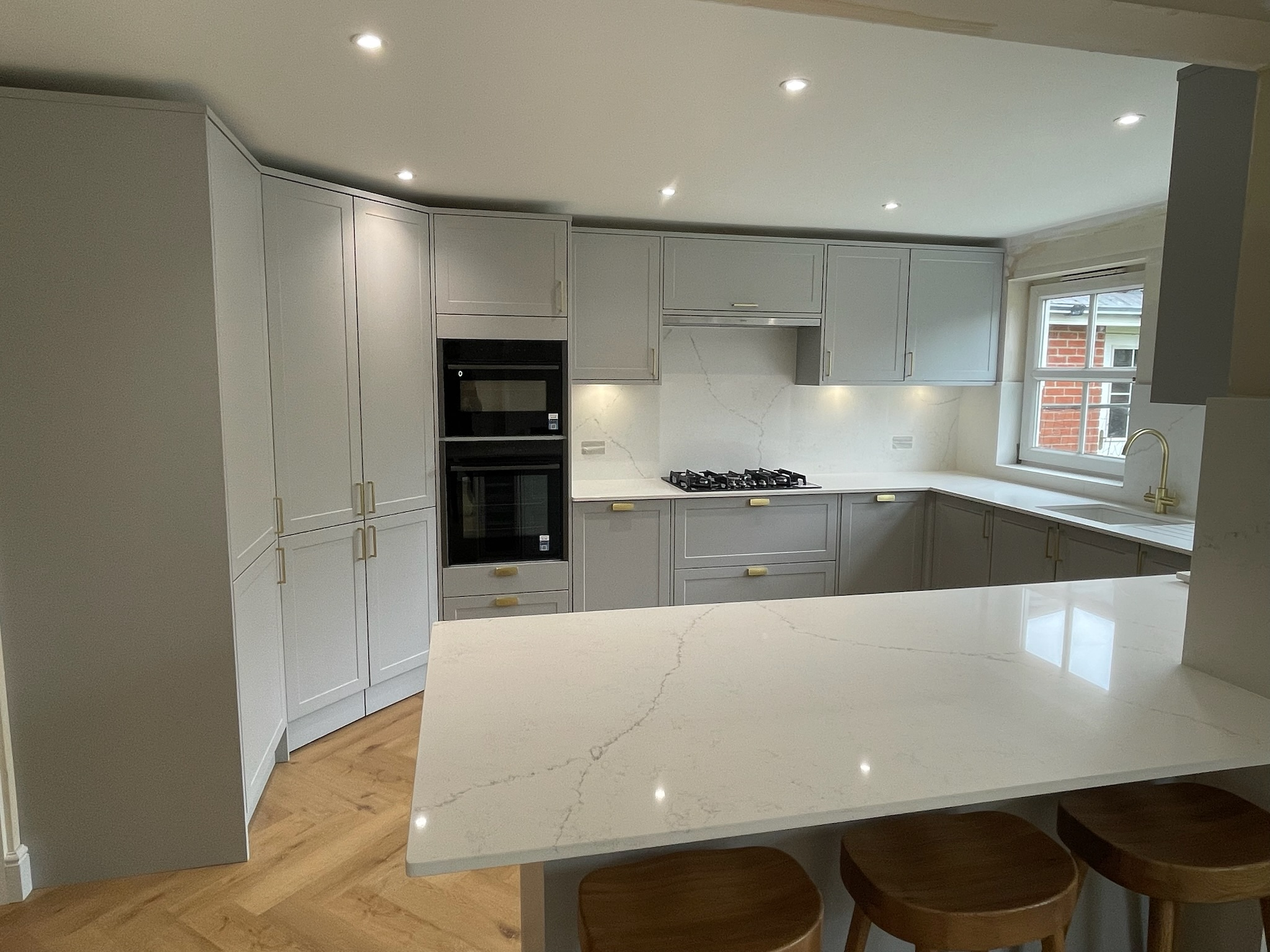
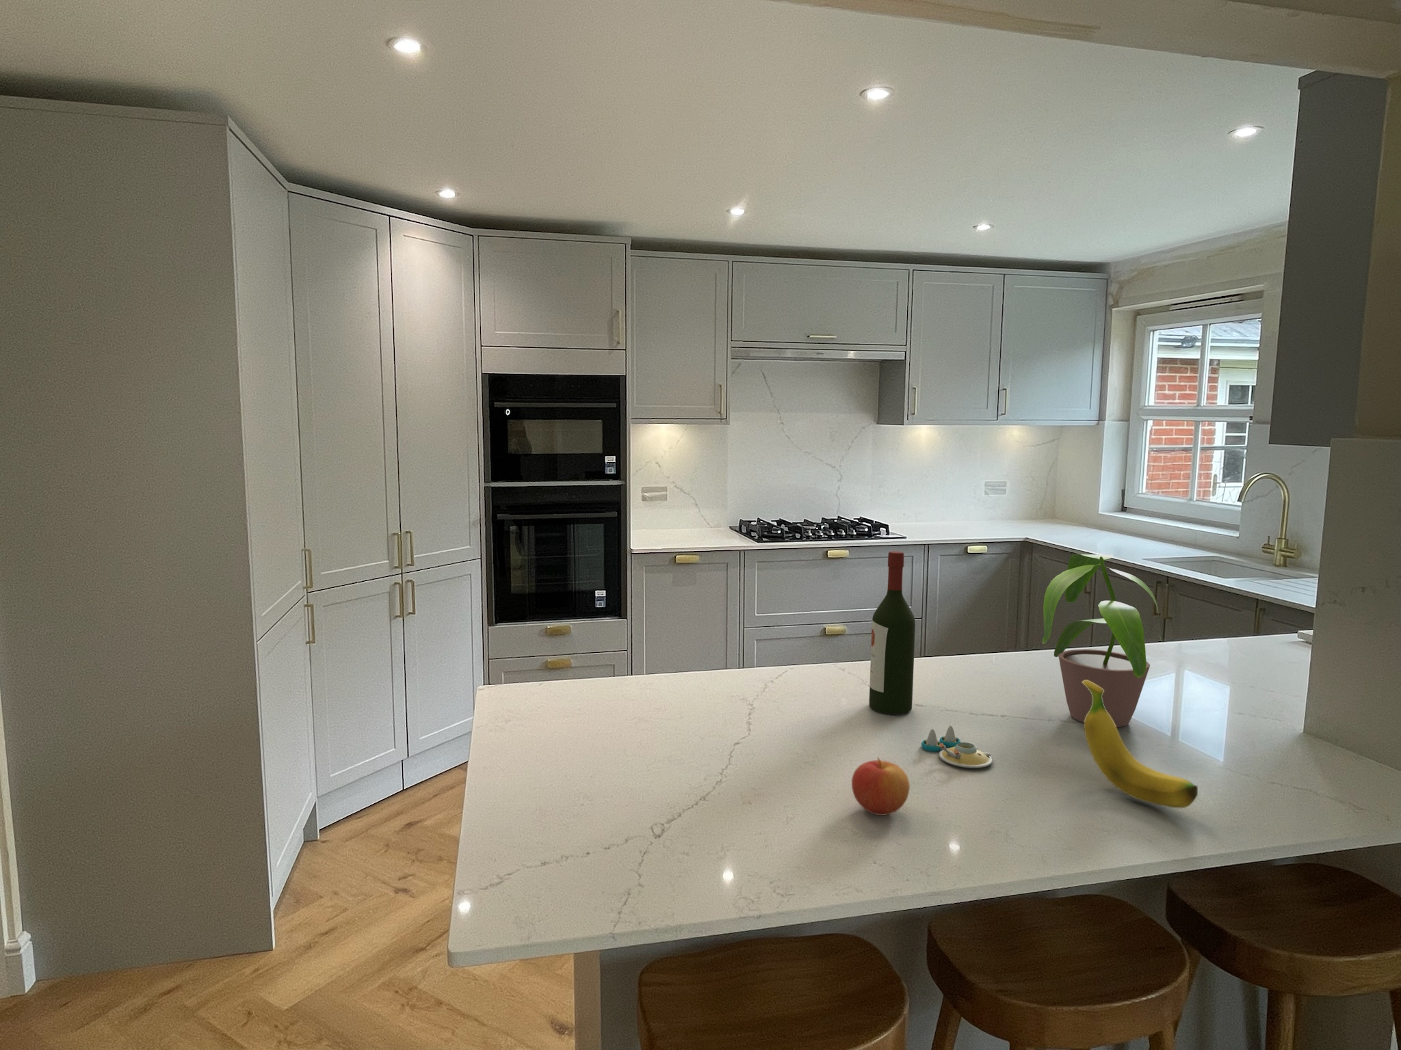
+ wine bottle (892, 630)
+ banana (1127, 749)
+ salt and pepper shaker set (958, 746)
+ potted plant (1110, 641)
+ apple (880, 783)
